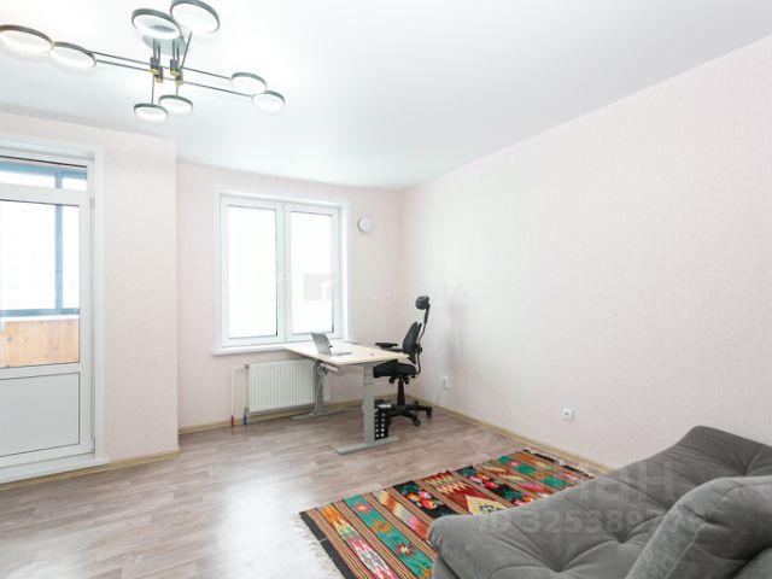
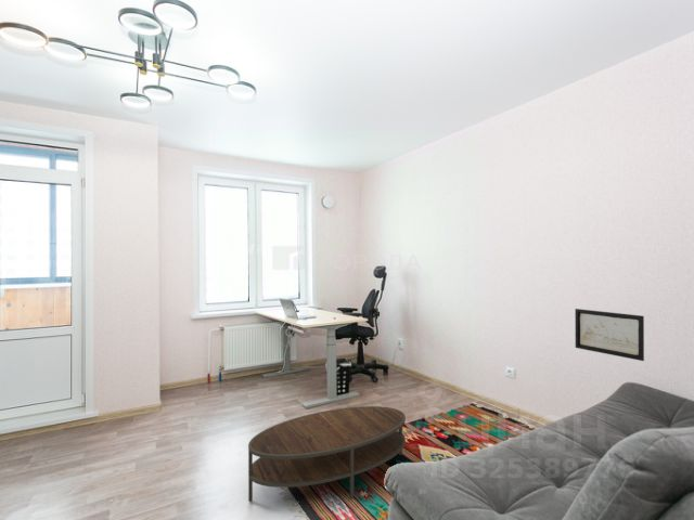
+ coffee table (333, 451)
+ wall art (606, 333)
